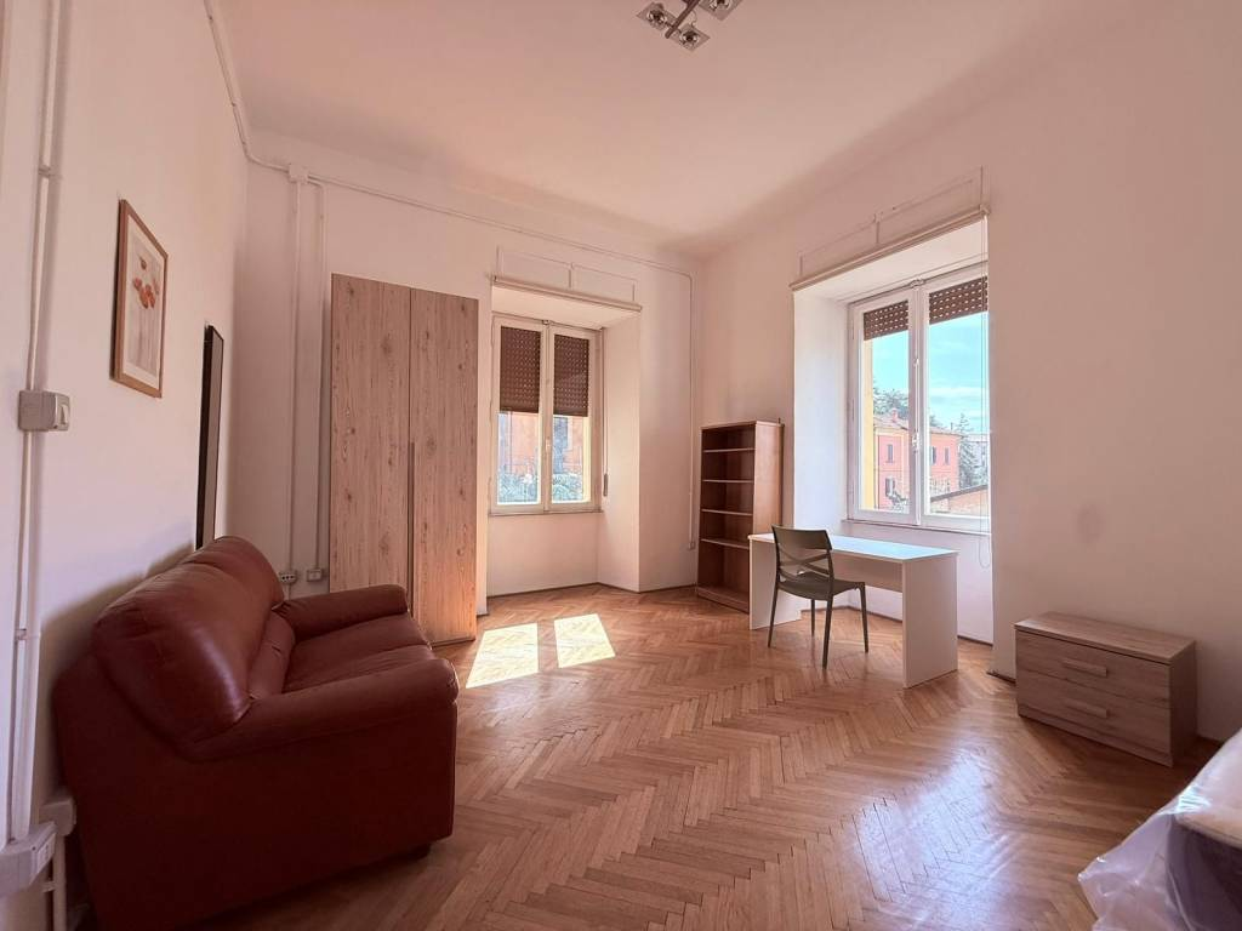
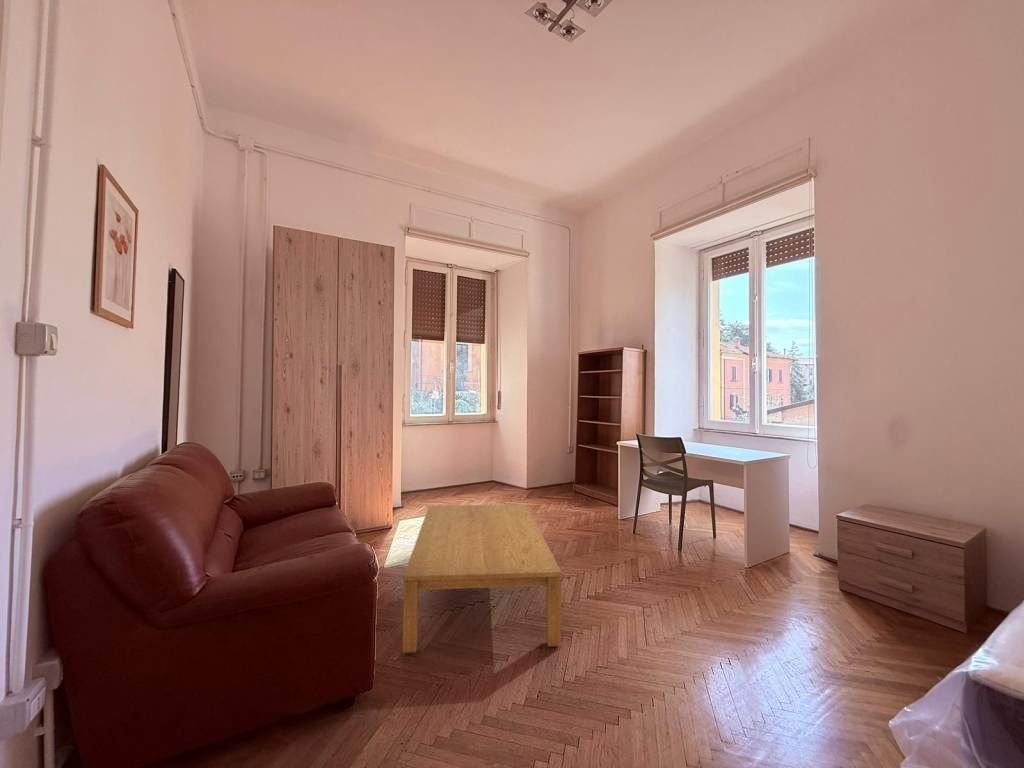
+ coffee table (479, 559)
